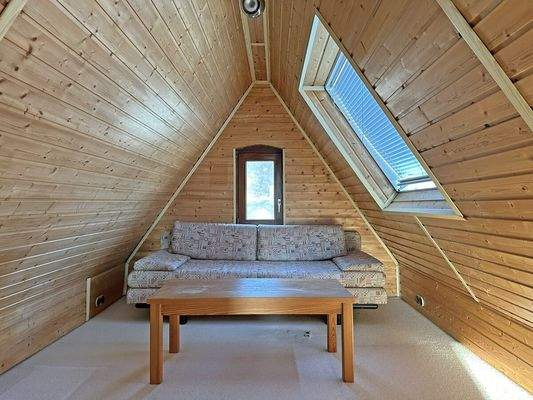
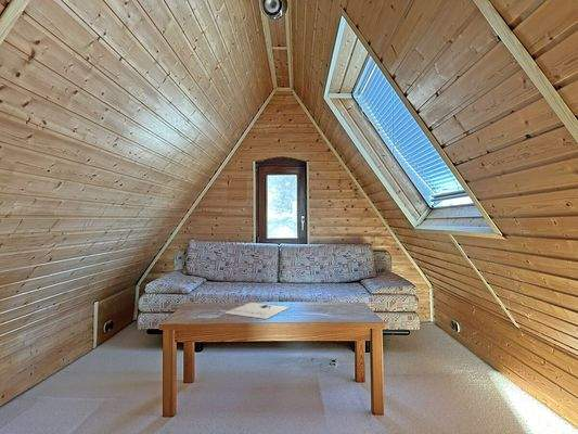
+ board game (256, 307)
